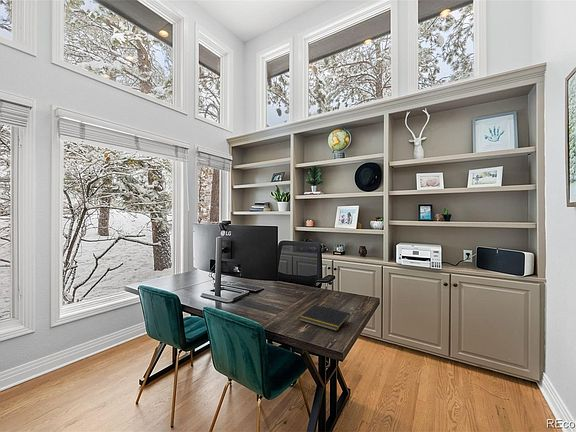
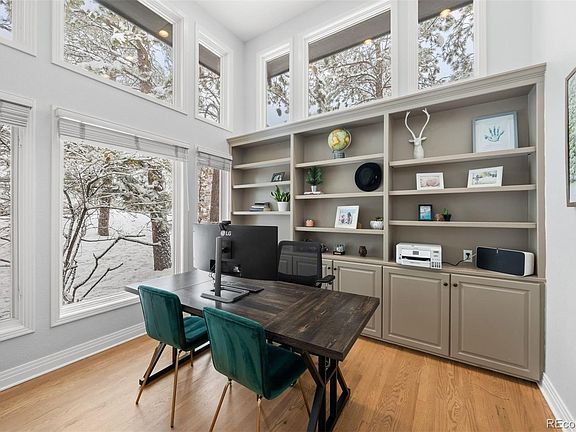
- notepad (324, 316)
